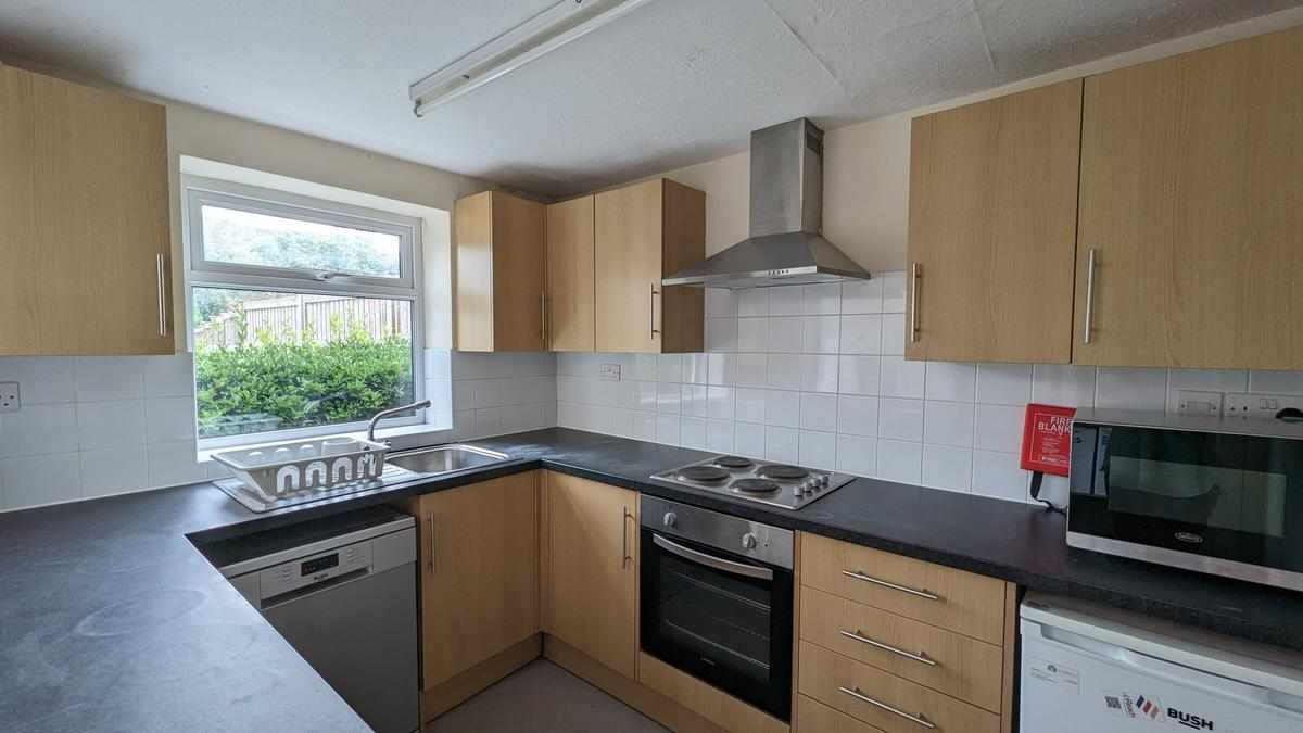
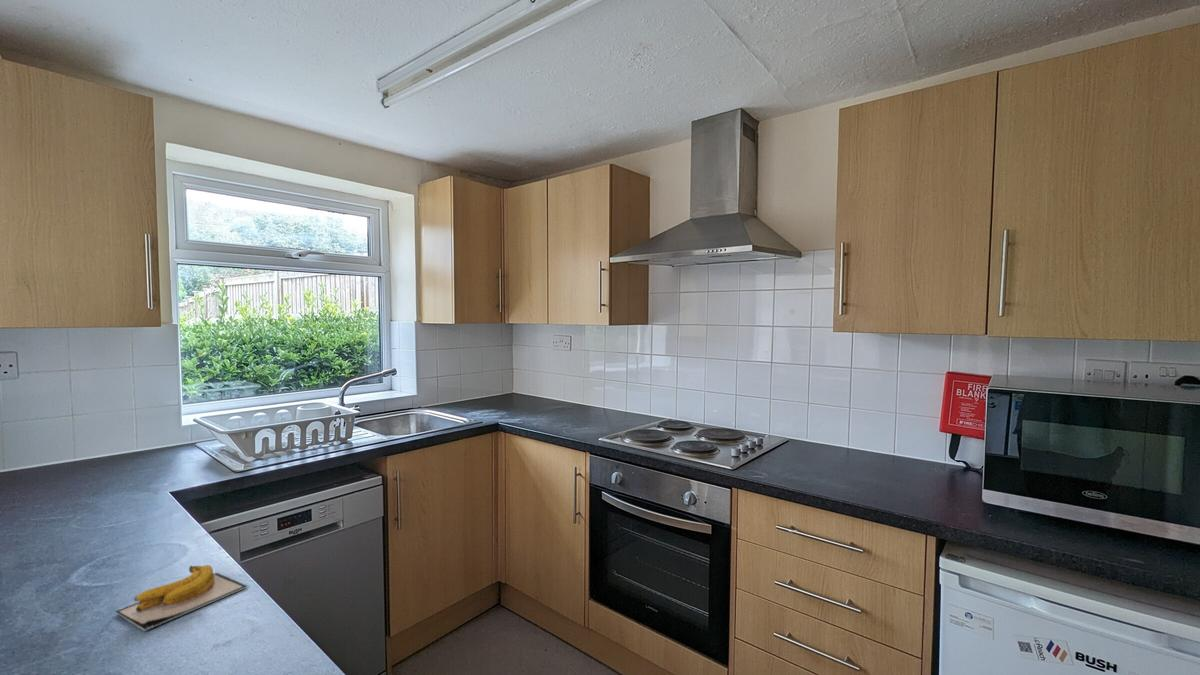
+ banana (184, 588)
